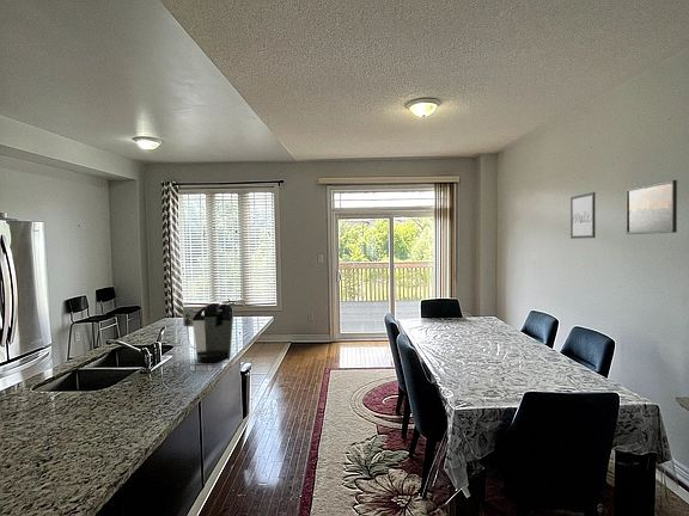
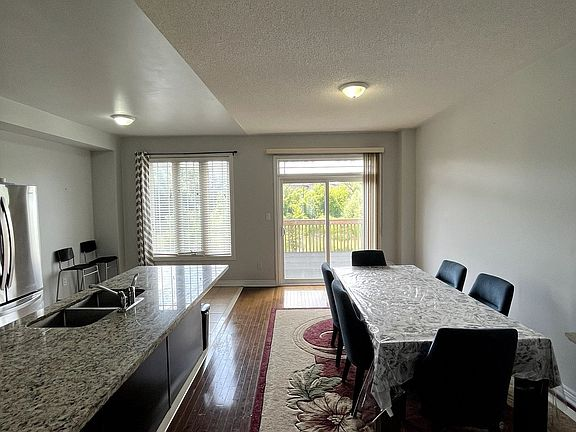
- wall art (581, 216)
- coffee maker (203, 330)
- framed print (648, 209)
